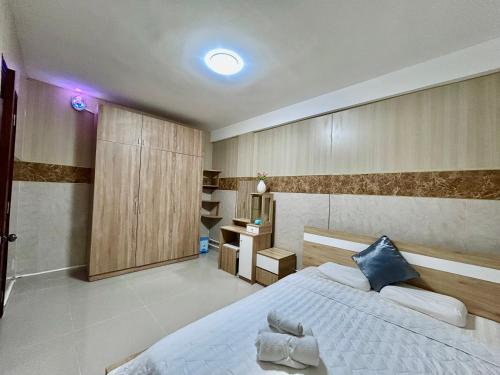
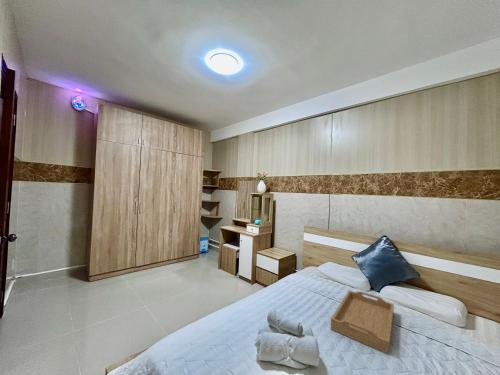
+ serving tray (364, 314)
